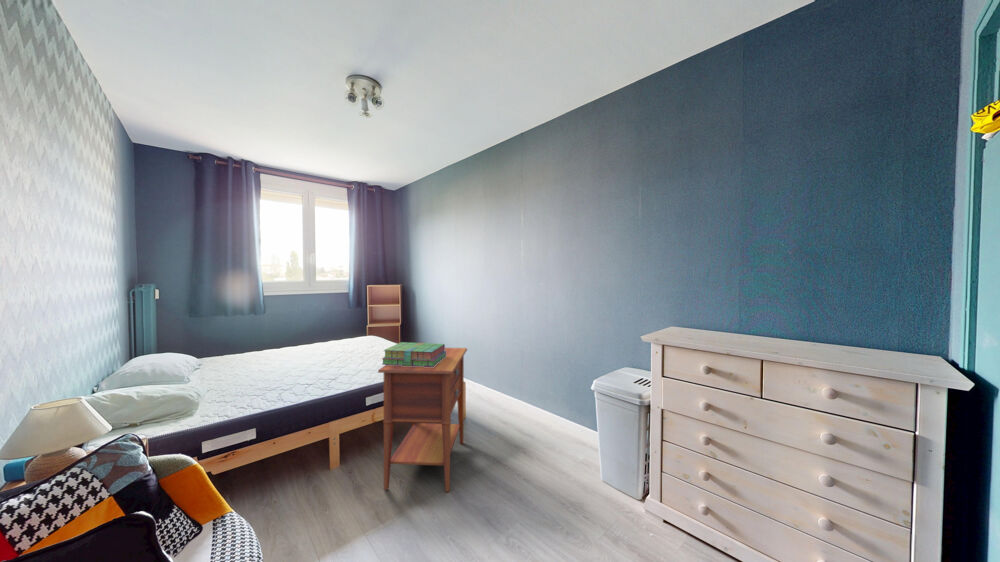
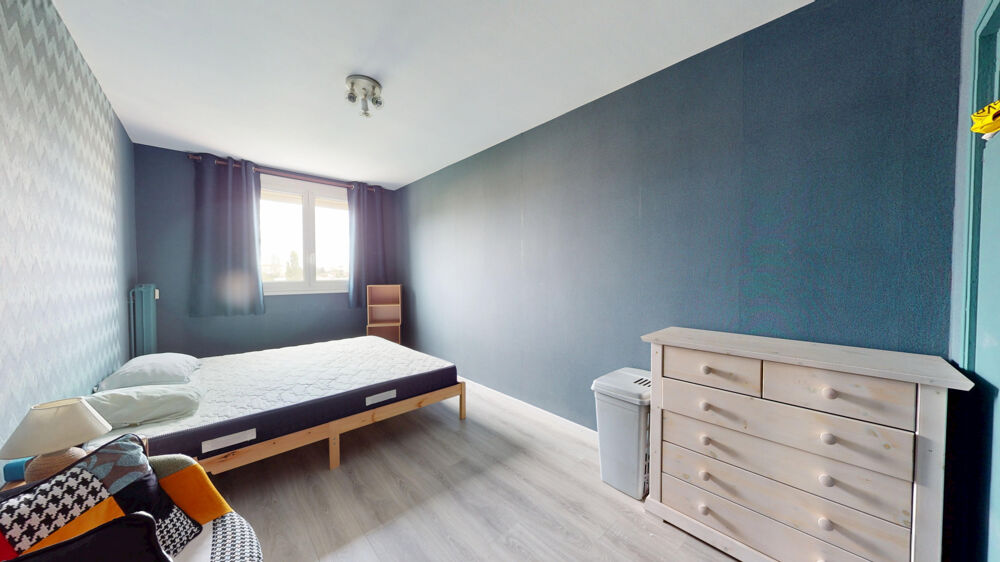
- nightstand (428, 410)
- stack of books (415, 353)
